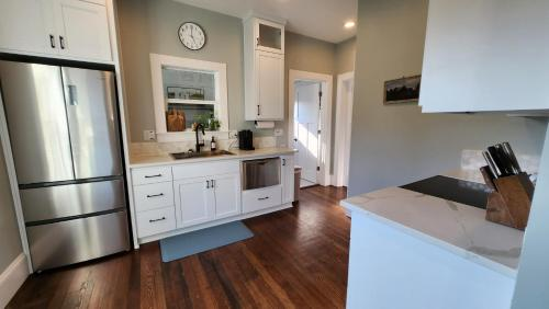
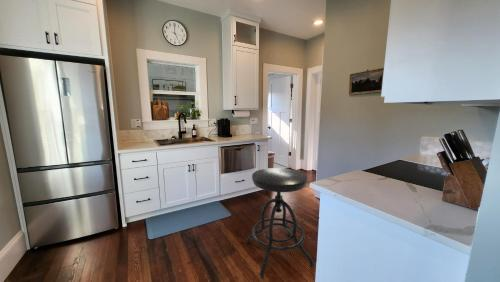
+ stool (278, 212)
